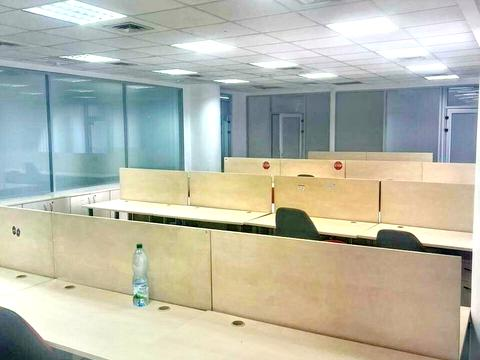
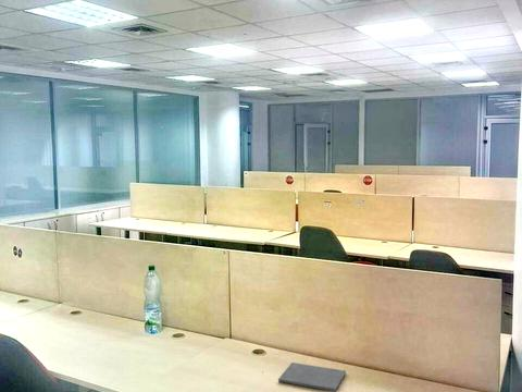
+ notepad (312, 376)
